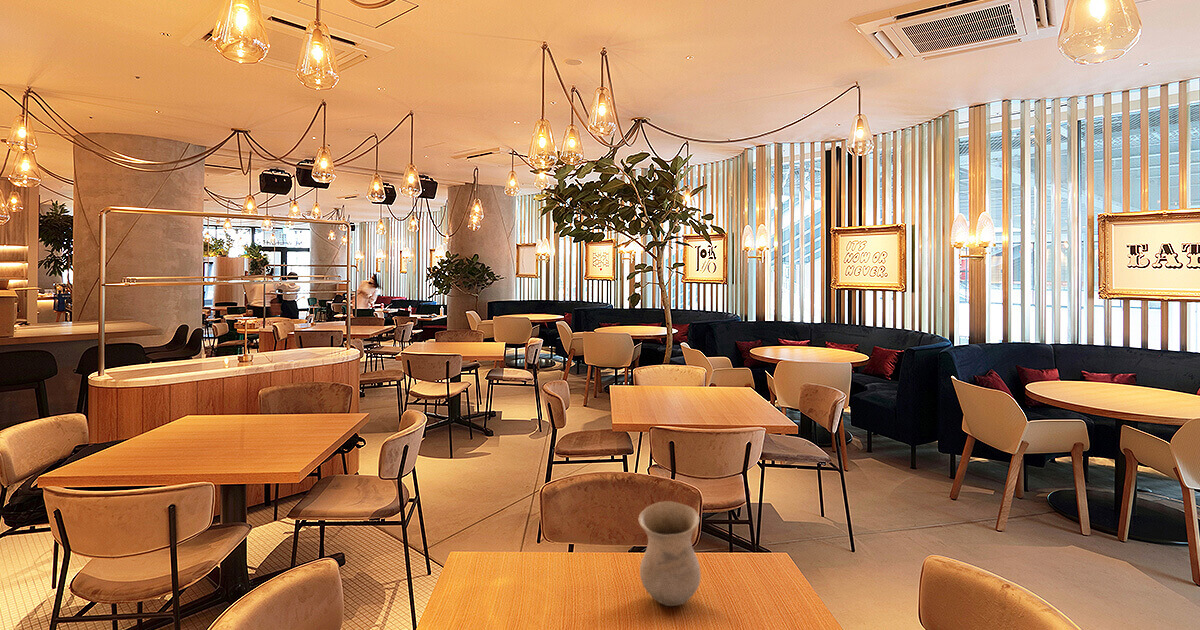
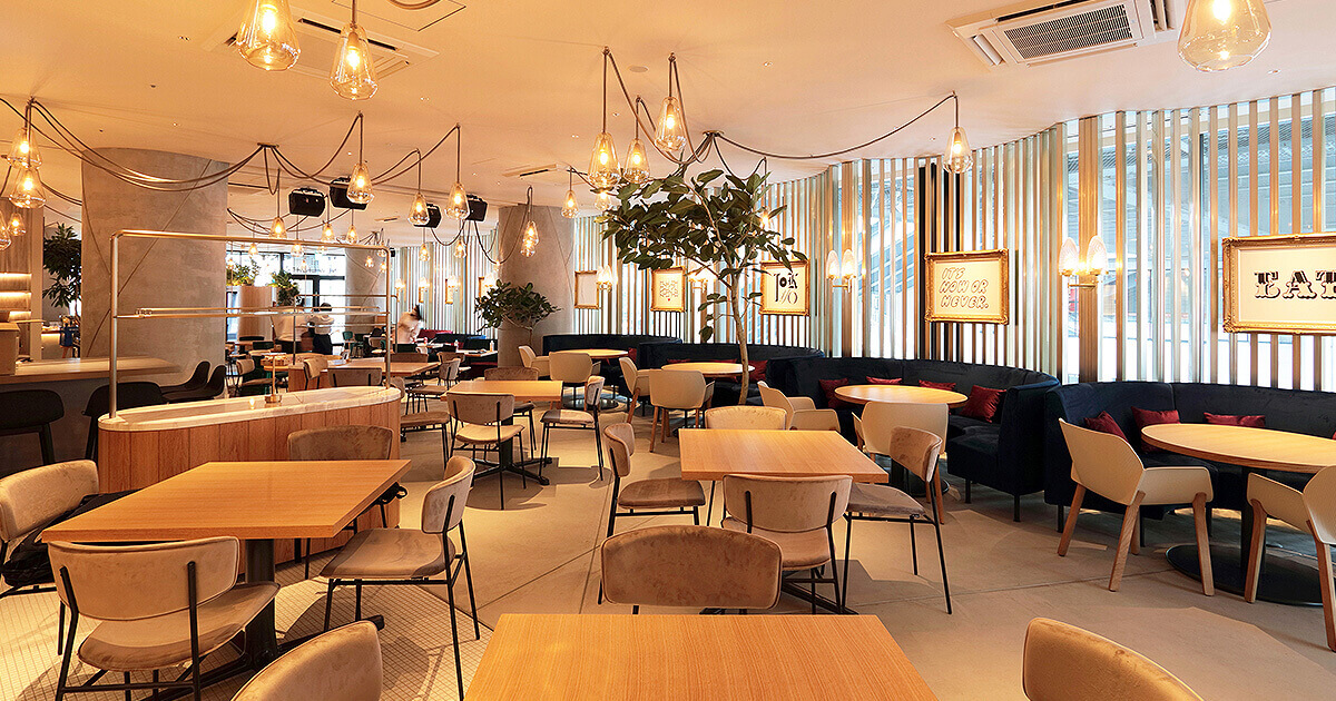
- vase (670, 555)
